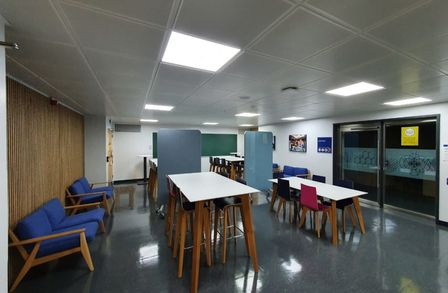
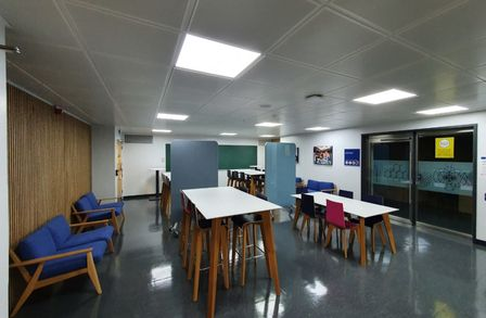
- side table (124, 193)
